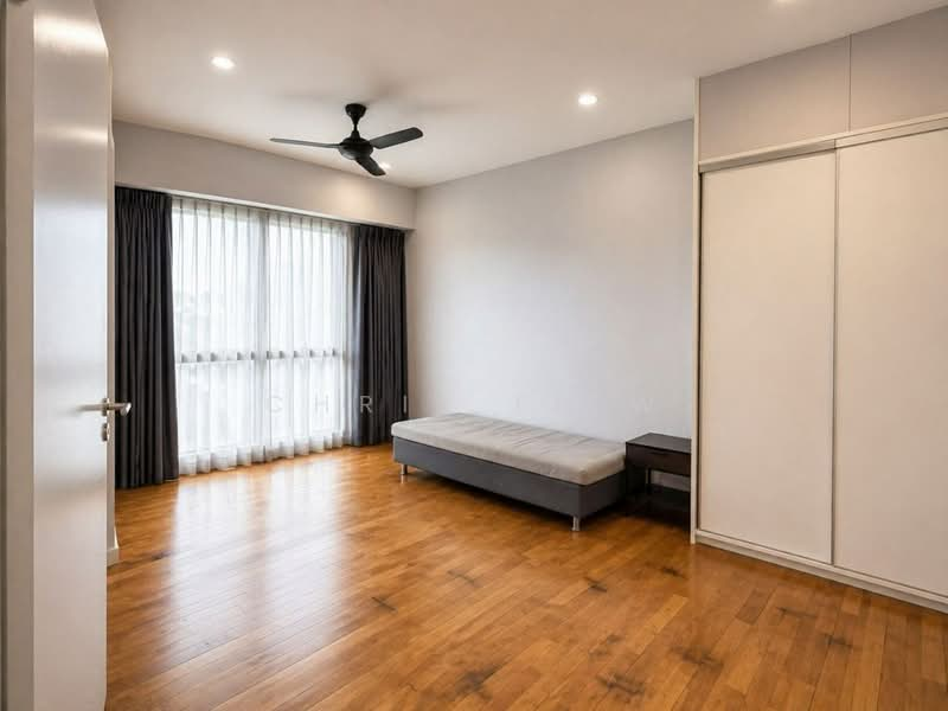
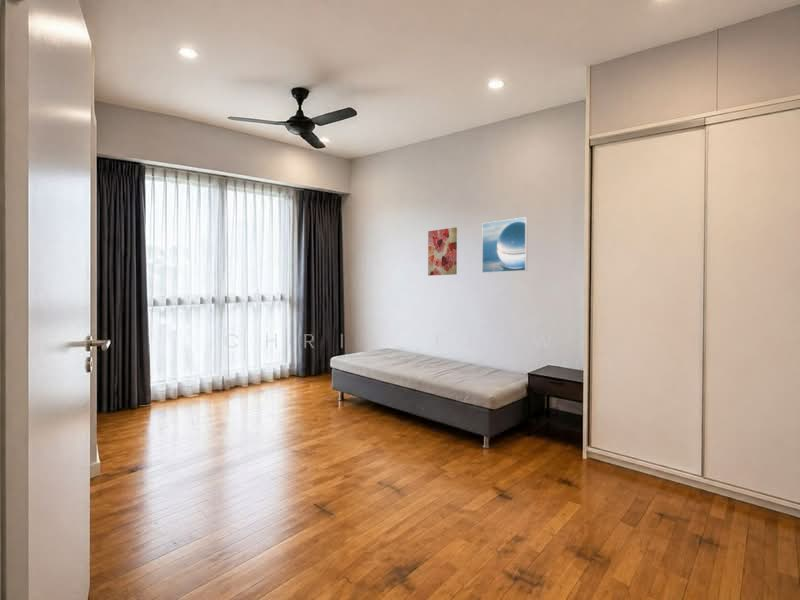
+ wall art (442, 252)
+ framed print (503, 246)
